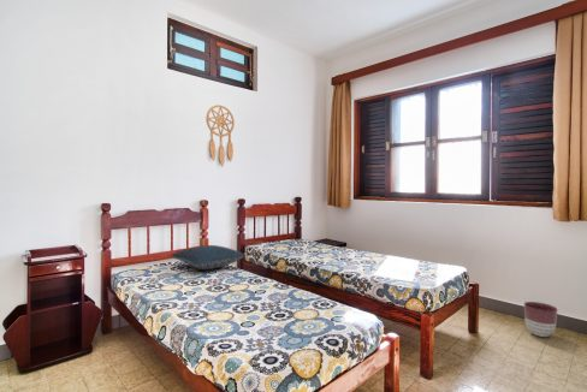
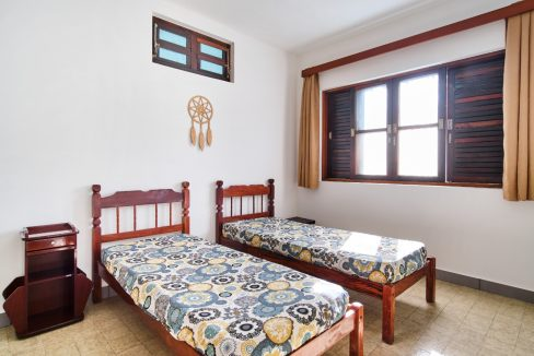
- pillow (208, 256)
- planter (540, 320)
